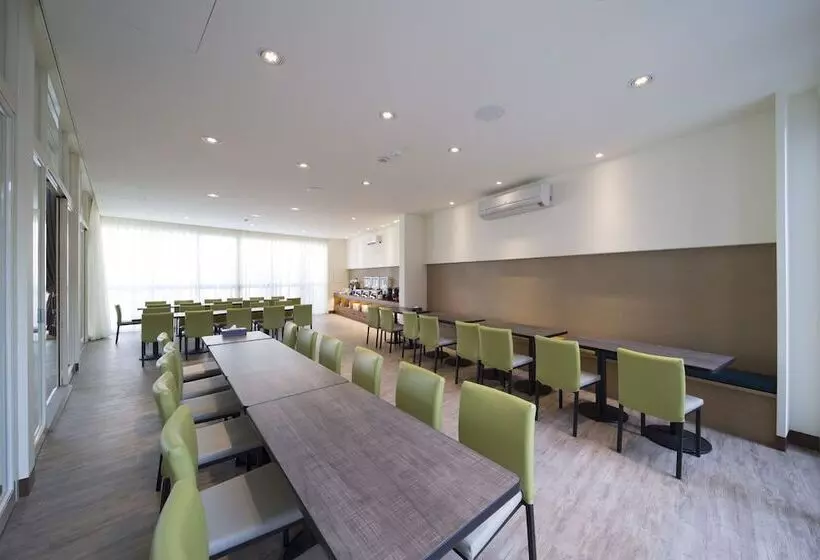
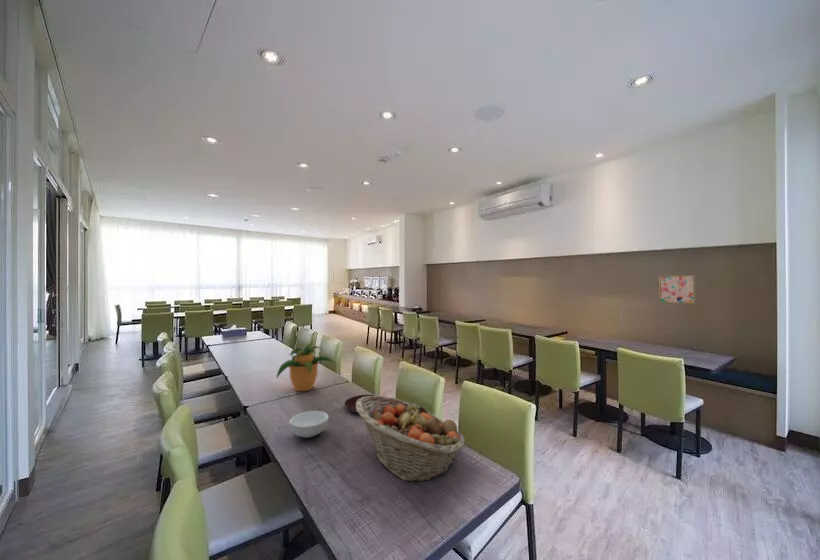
+ fruit basket (408, 429)
+ plate (364, 402)
+ cereal bowl (309, 425)
+ wall art (676, 289)
+ potted plant (307, 365)
